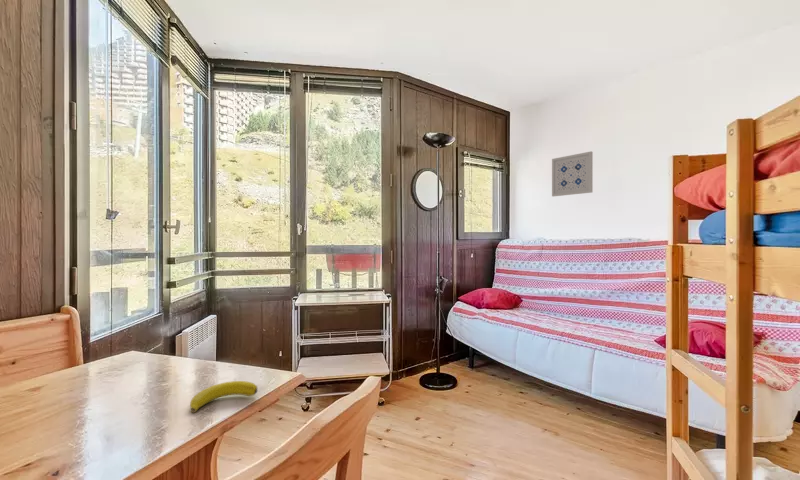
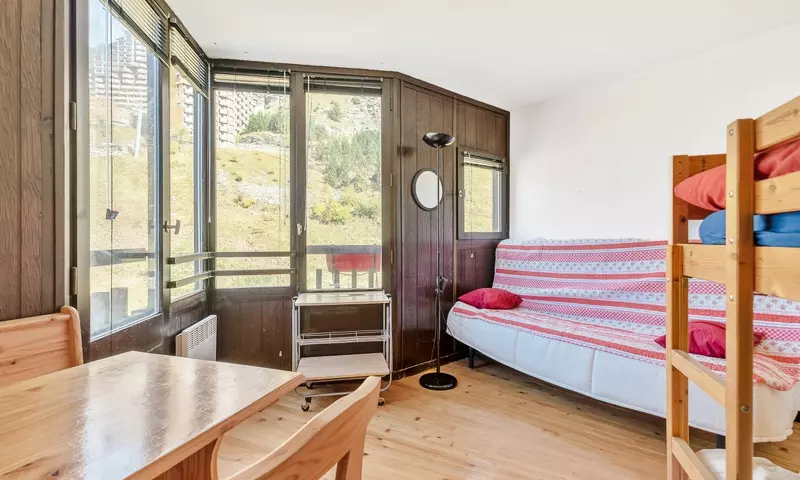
- wall art (571, 175)
- banana (223, 393)
